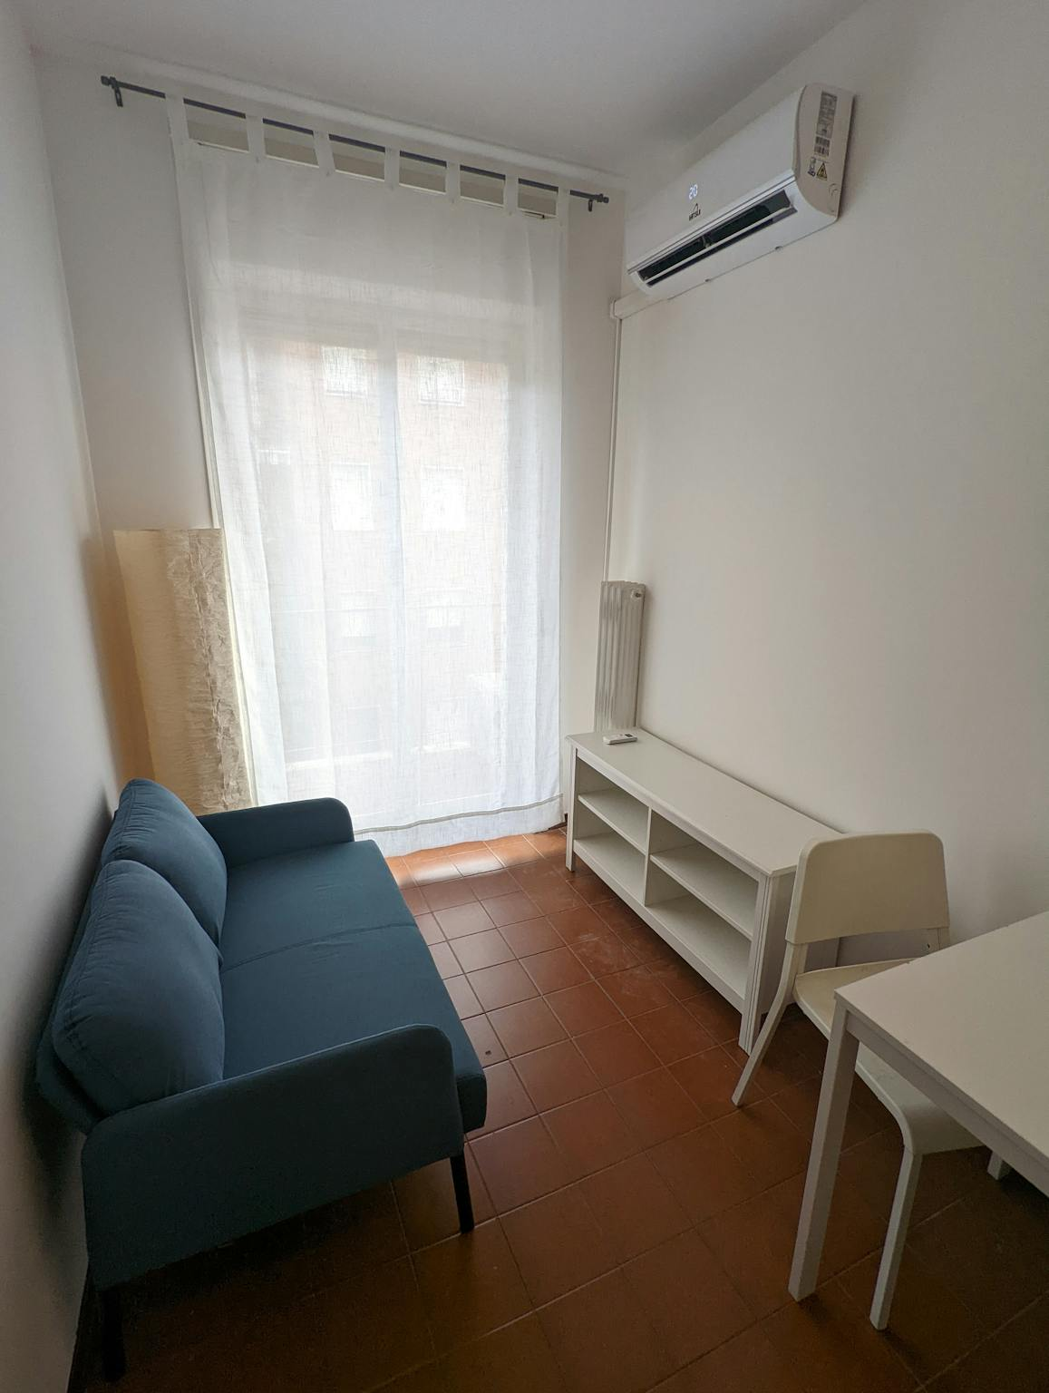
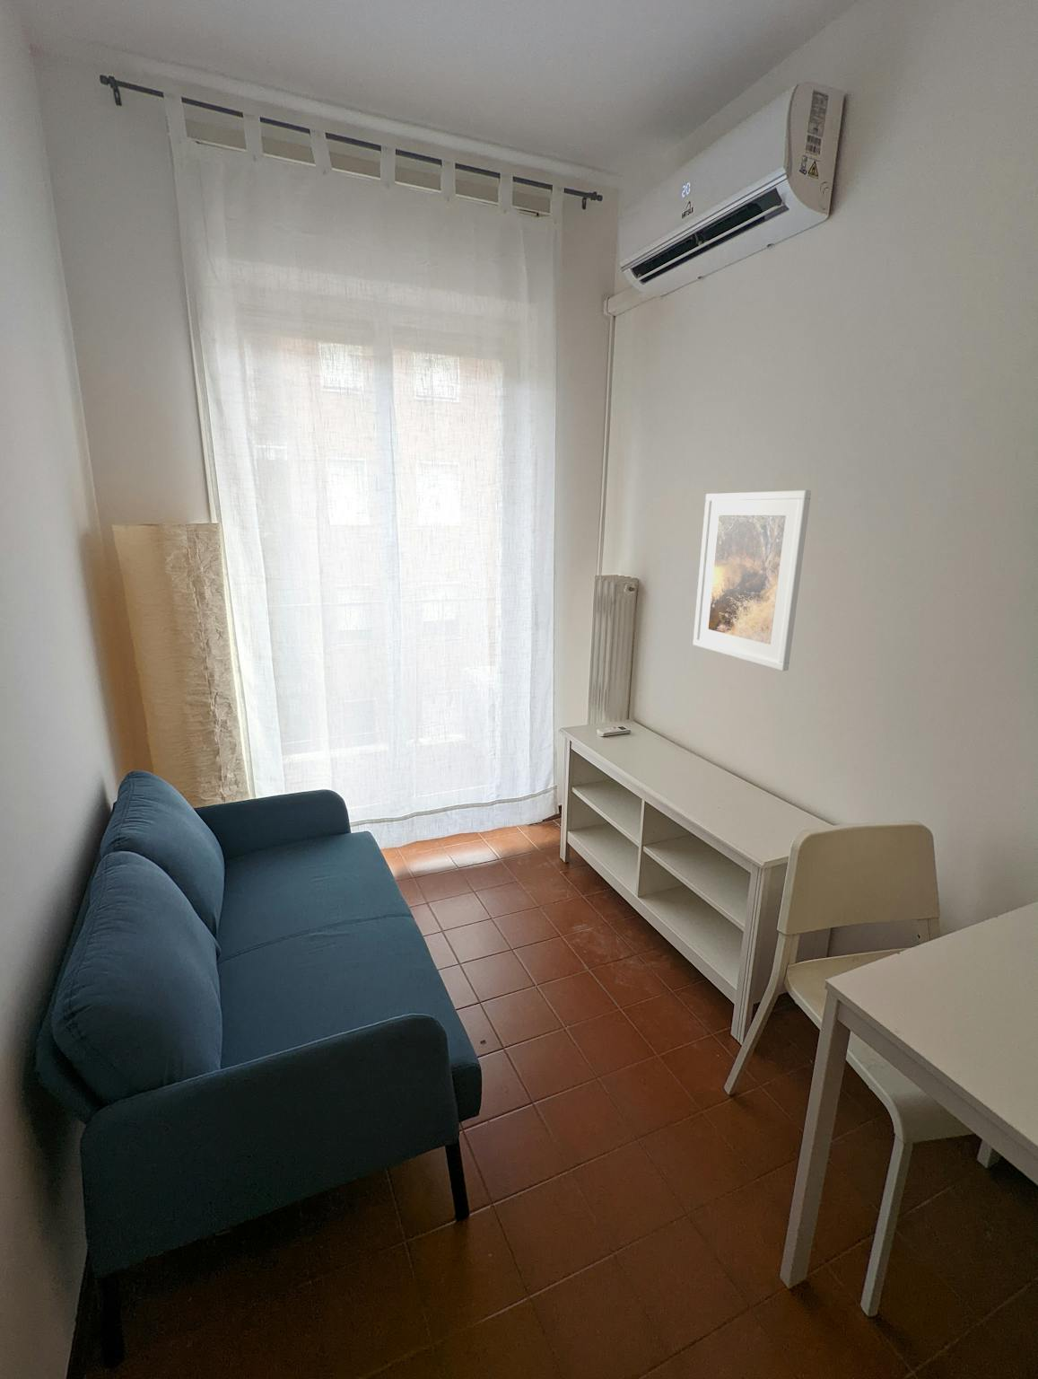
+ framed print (745, 576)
